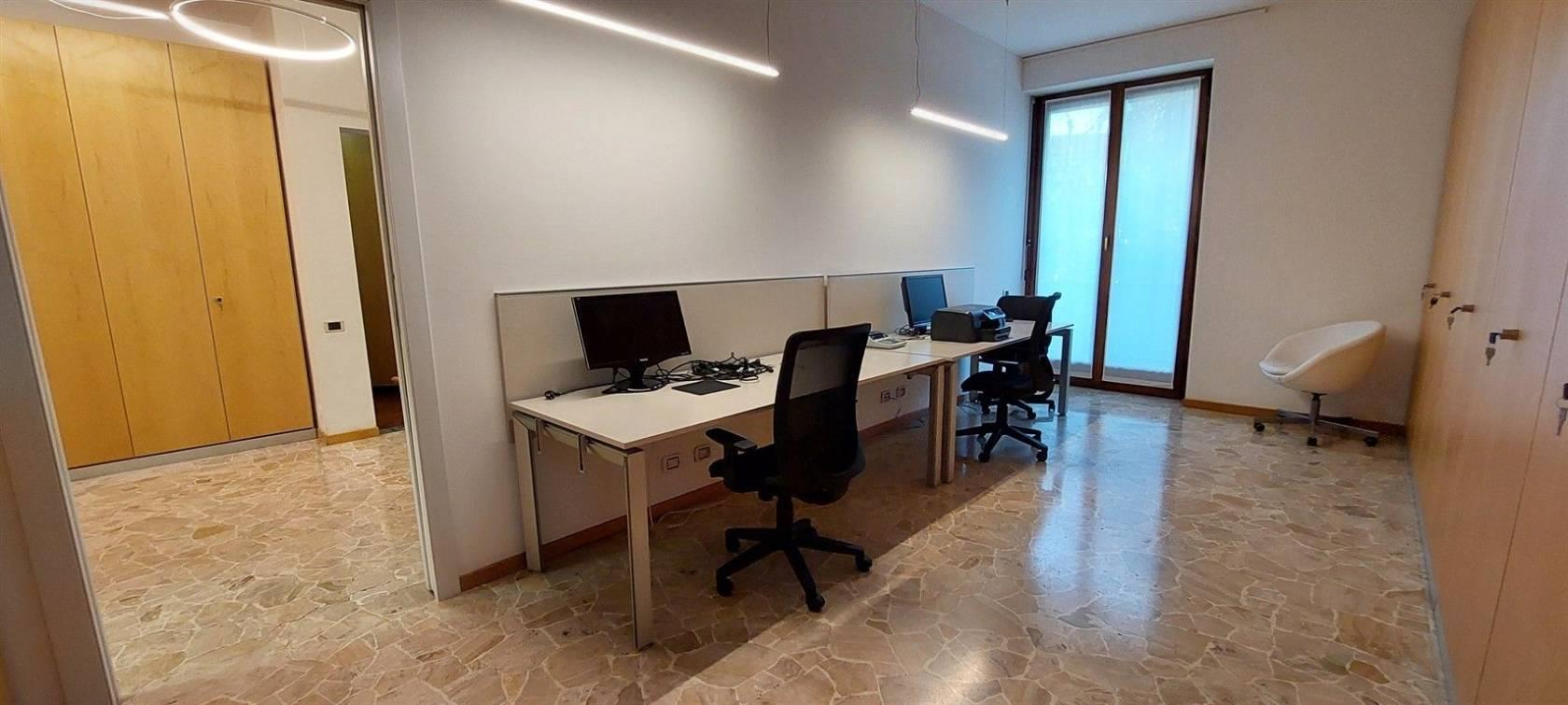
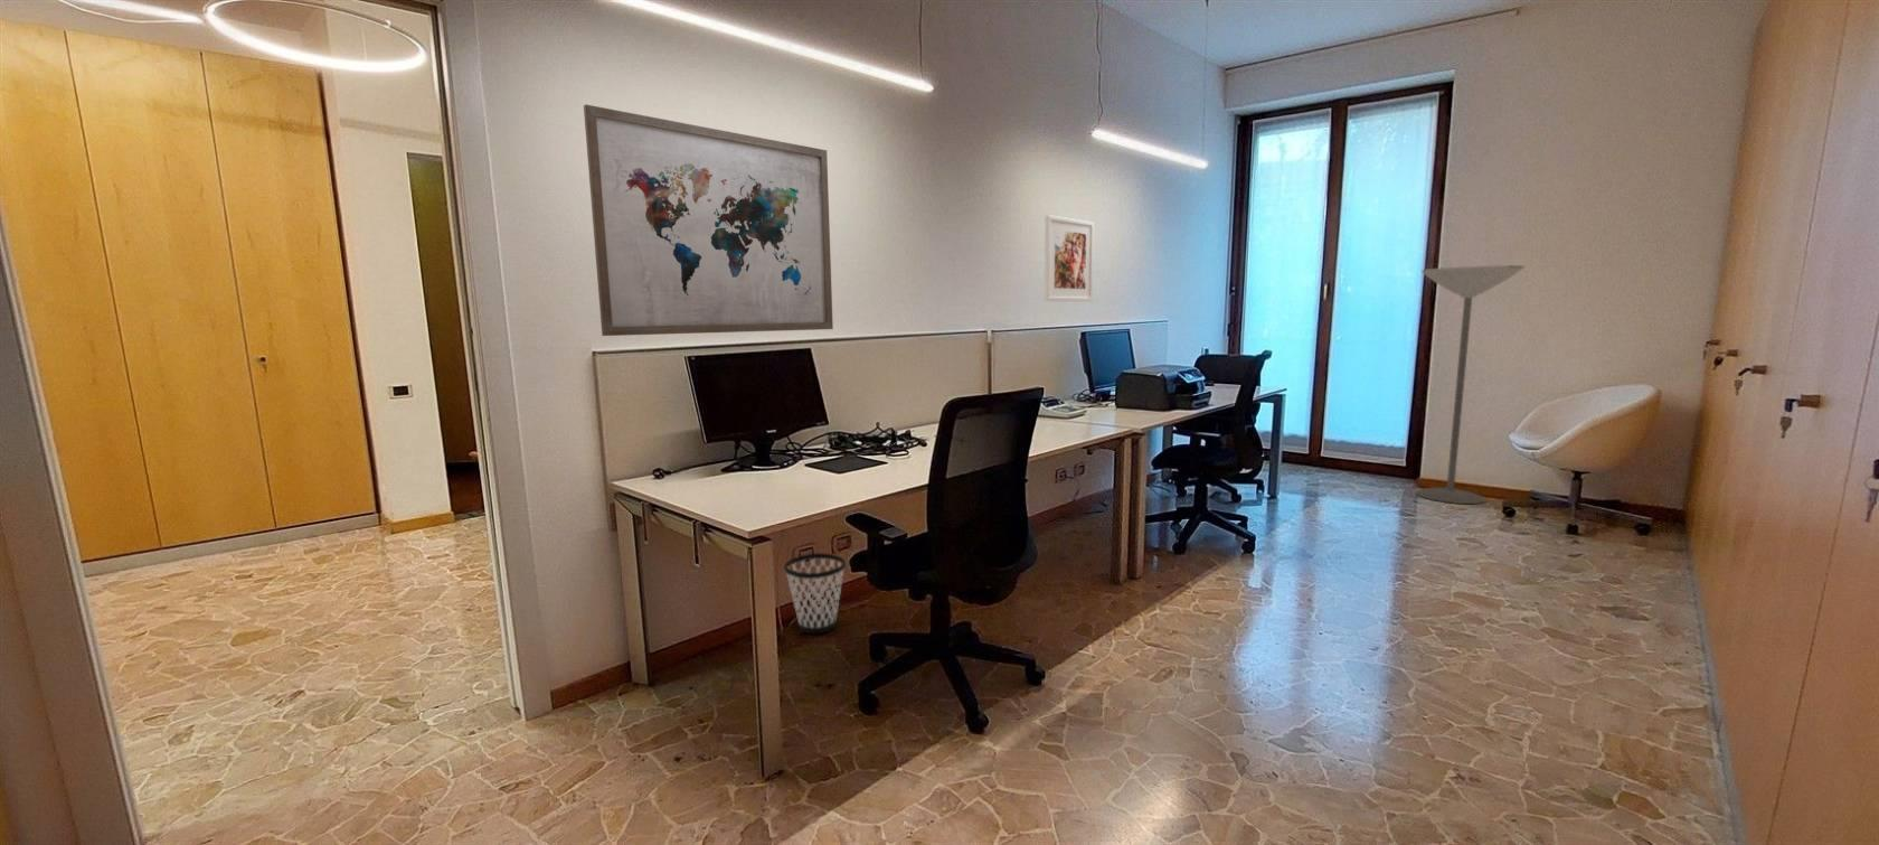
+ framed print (1069, 260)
+ wastebasket (815, 594)
+ wall art (726, 233)
+ floor lamp (1460, 384)
